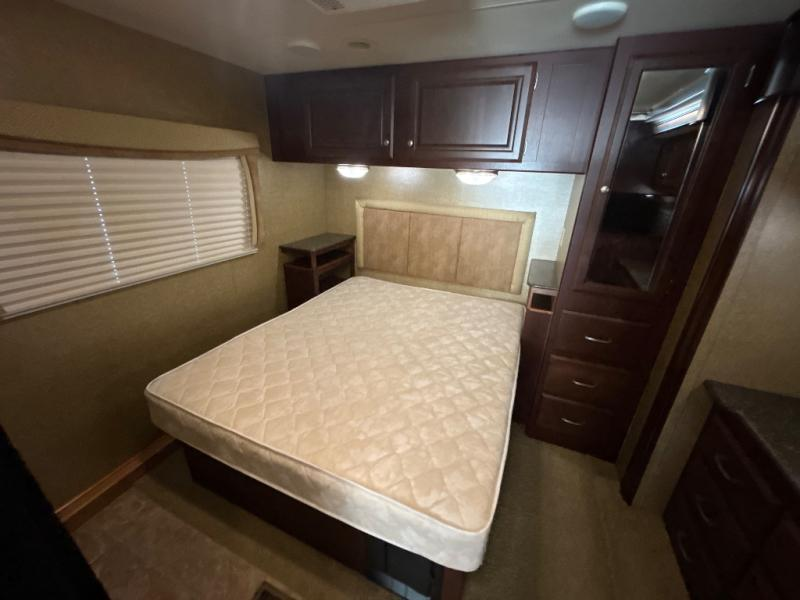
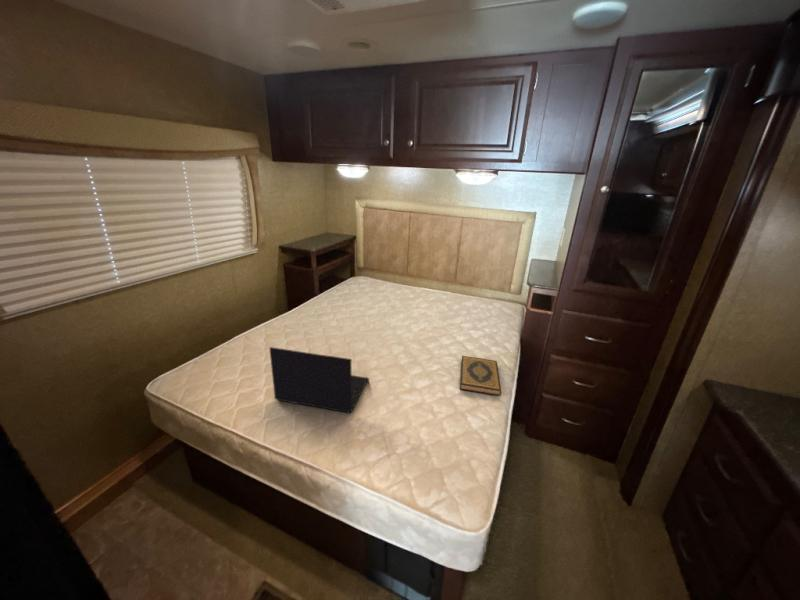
+ hardback book (479, 374)
+ laptop (323, 365)
